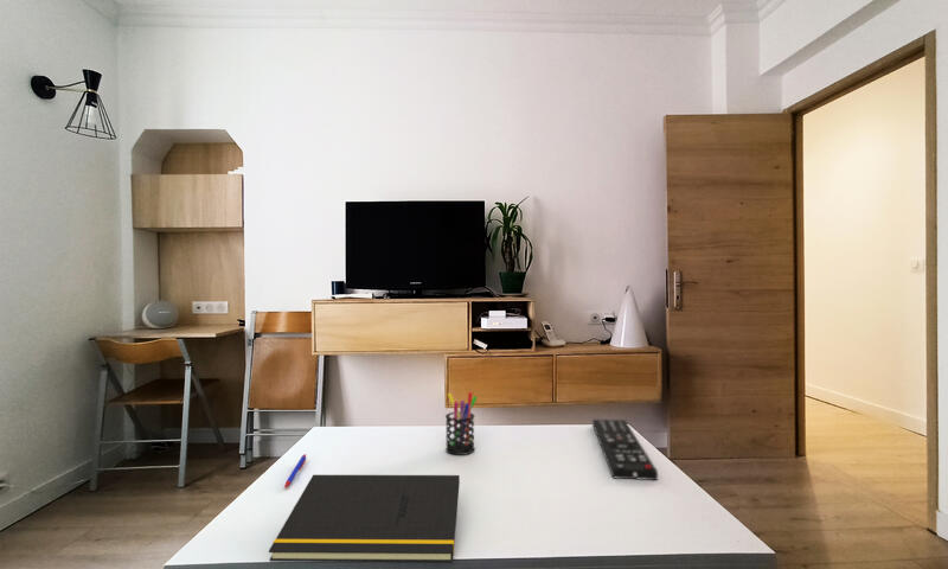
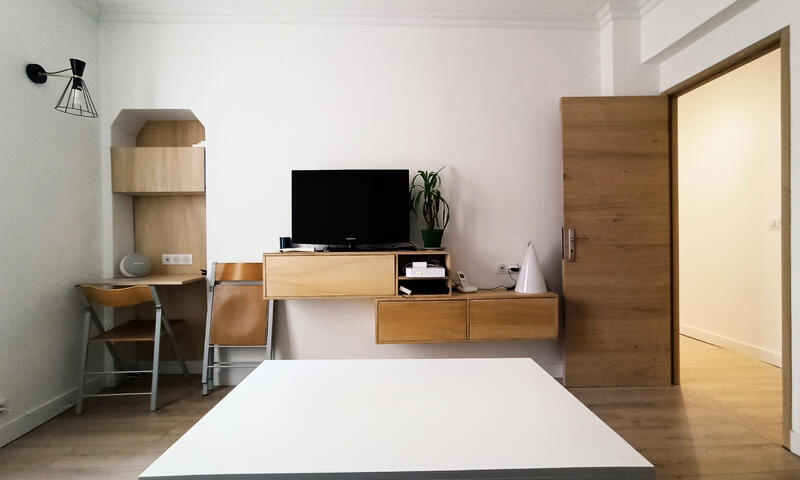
- pen holder (463, 420)
- notepad (374, 512)
- pen (295, 469)
- remote control (620, 443)
